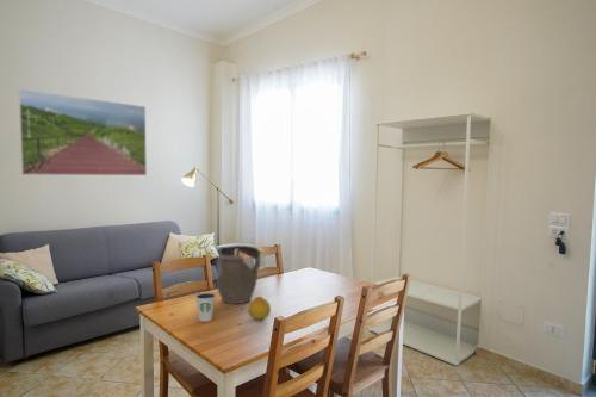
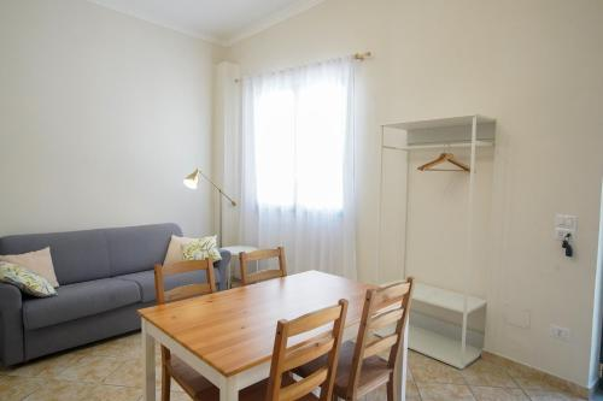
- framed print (89, 137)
- fruit (259, 308)
- dixie cup (205, 308)
- decorative bowl (238, 274)
